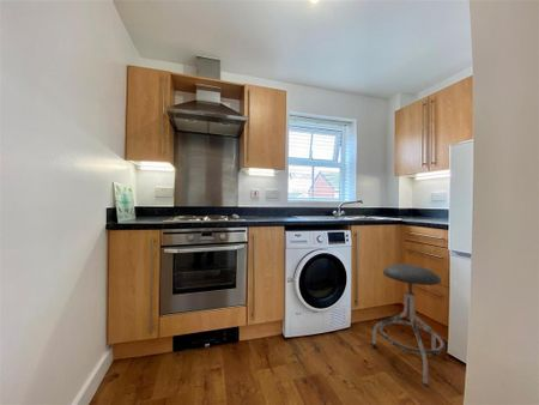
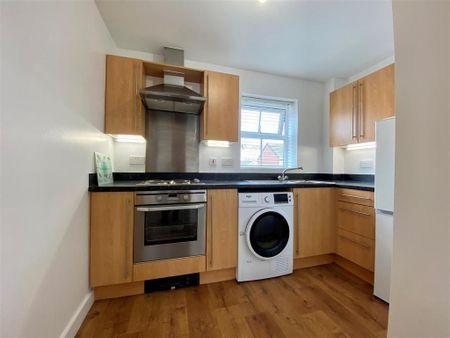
- stool (411, 314)
